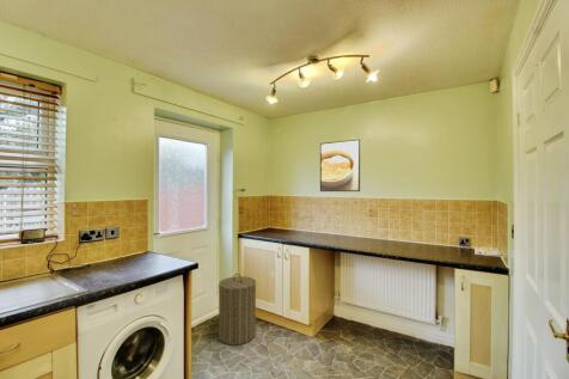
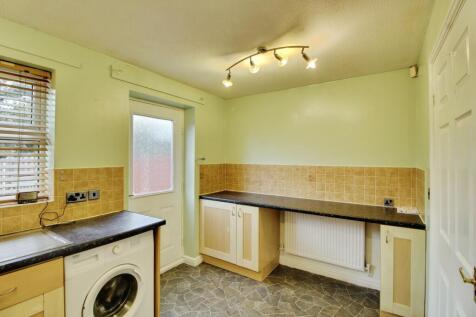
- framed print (338, 166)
- laundry hamper (237, 304)
